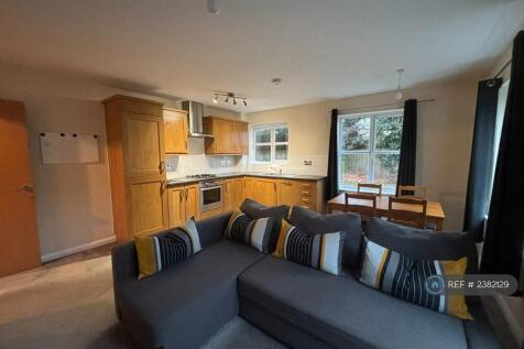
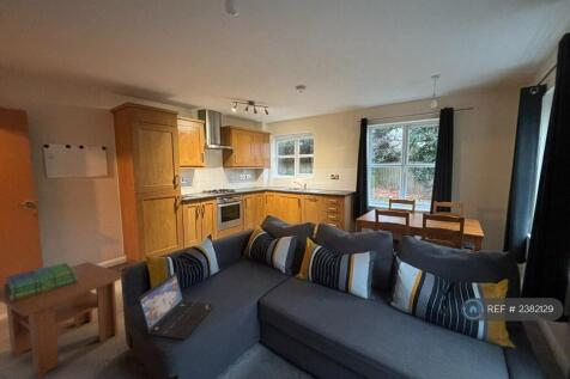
+ coffee table (65, 312)
+ laptop (180, 301)
+ stack of books (41, 279)
